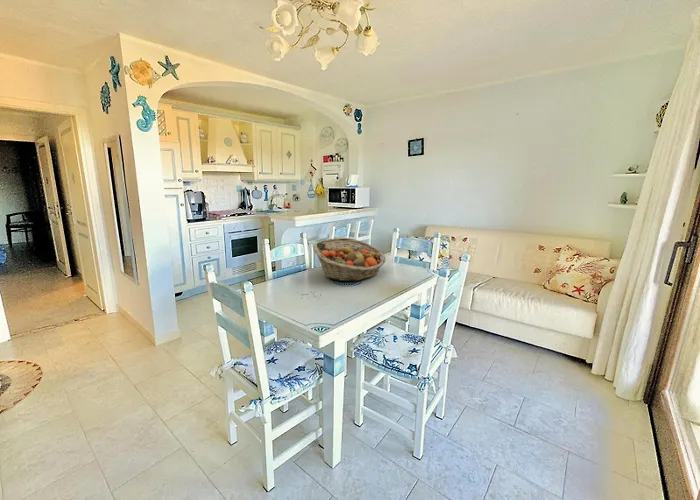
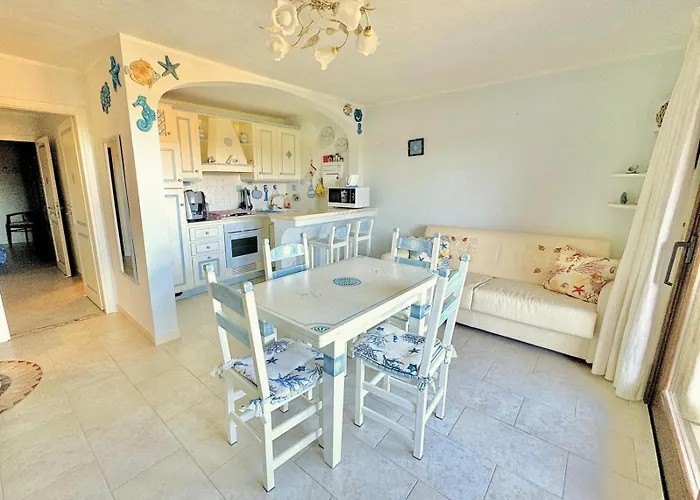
- fruit basket (349, 258)
